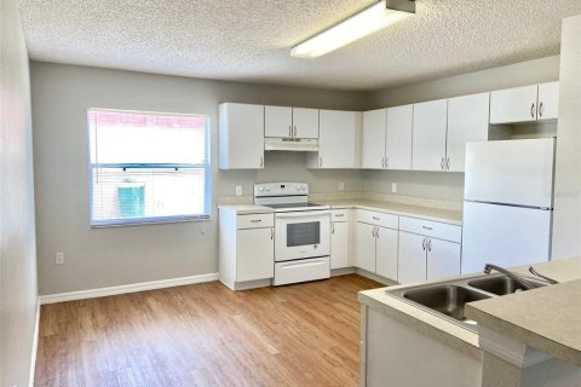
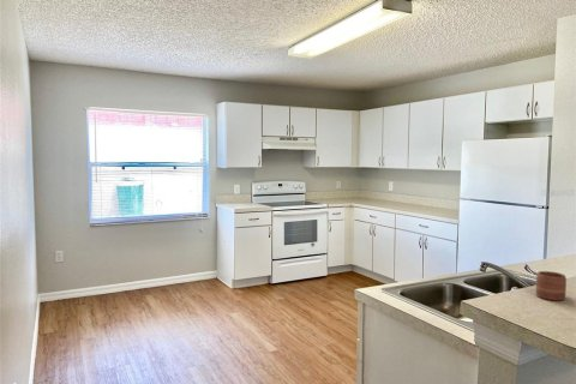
+ mug (551, 283)
